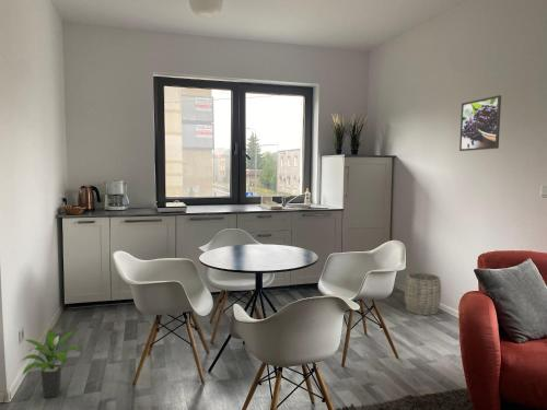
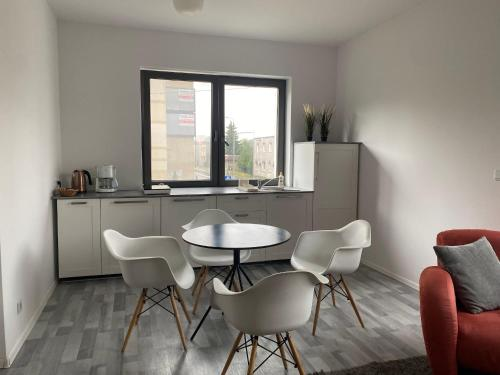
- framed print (479, 125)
- woven basket (422, 293)
- potted plant (50, 364)
